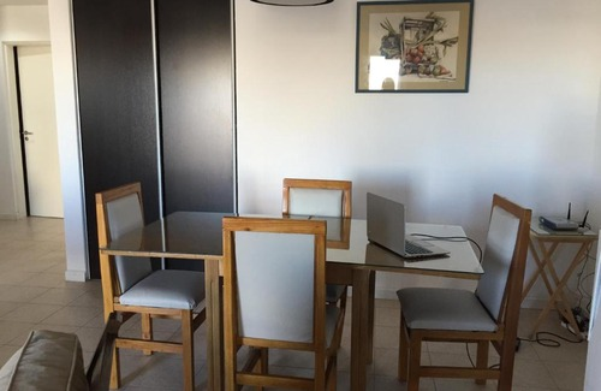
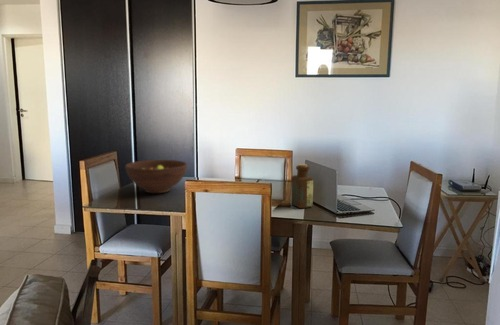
+ fruit bowl (157, 177)
+ bottle (302, 185)
